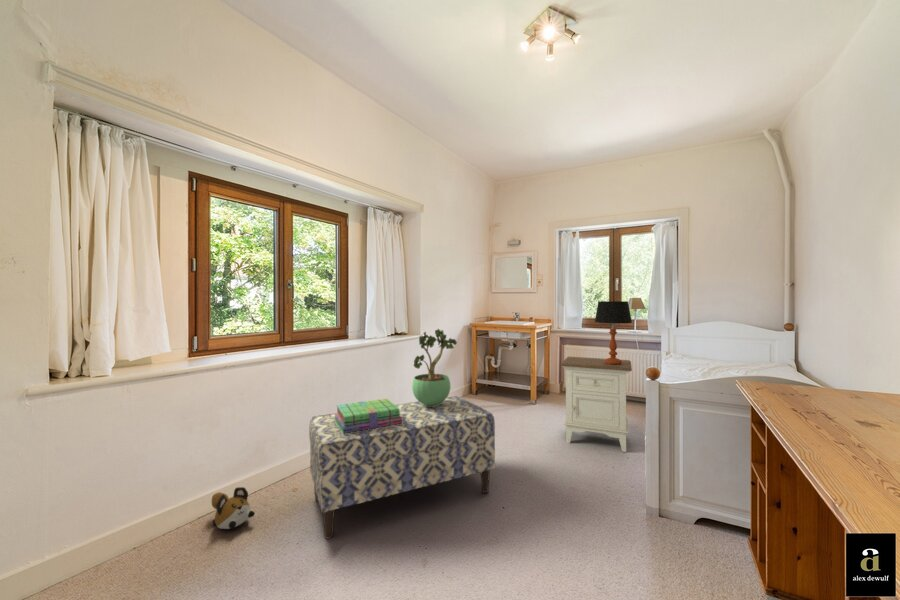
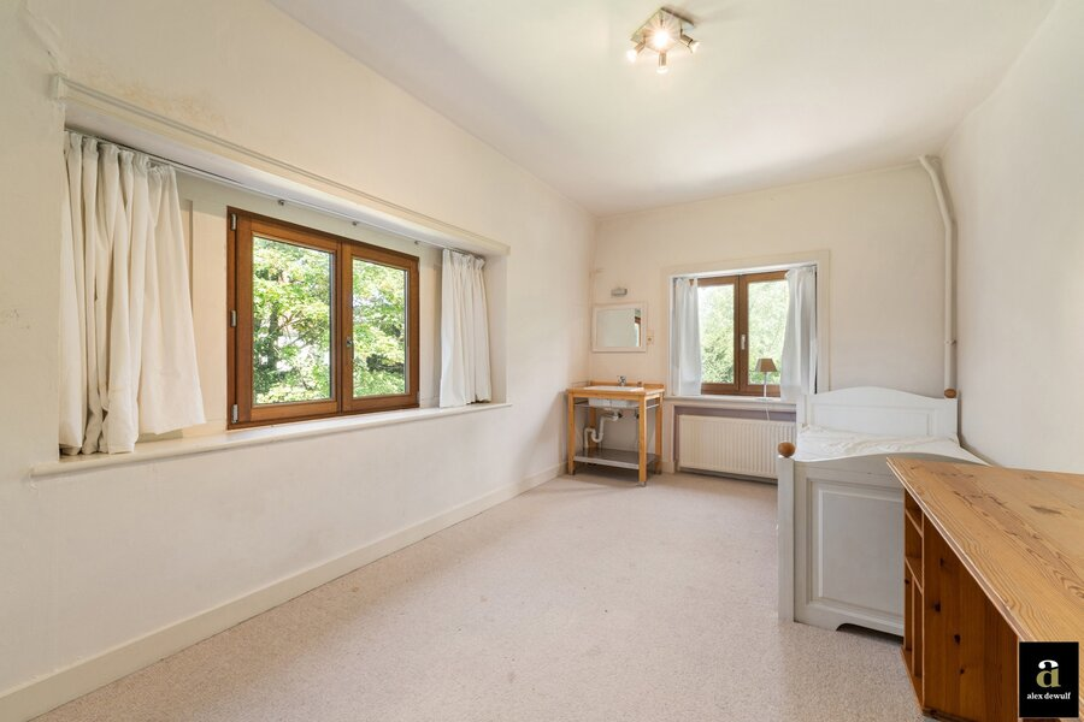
- potted plant (433, 366)
- nightstand (596, 401)
- plush toy (228, 505)
- table lamp (613, 332)
- bench (403, 455)
- stack of books (367, 414)
